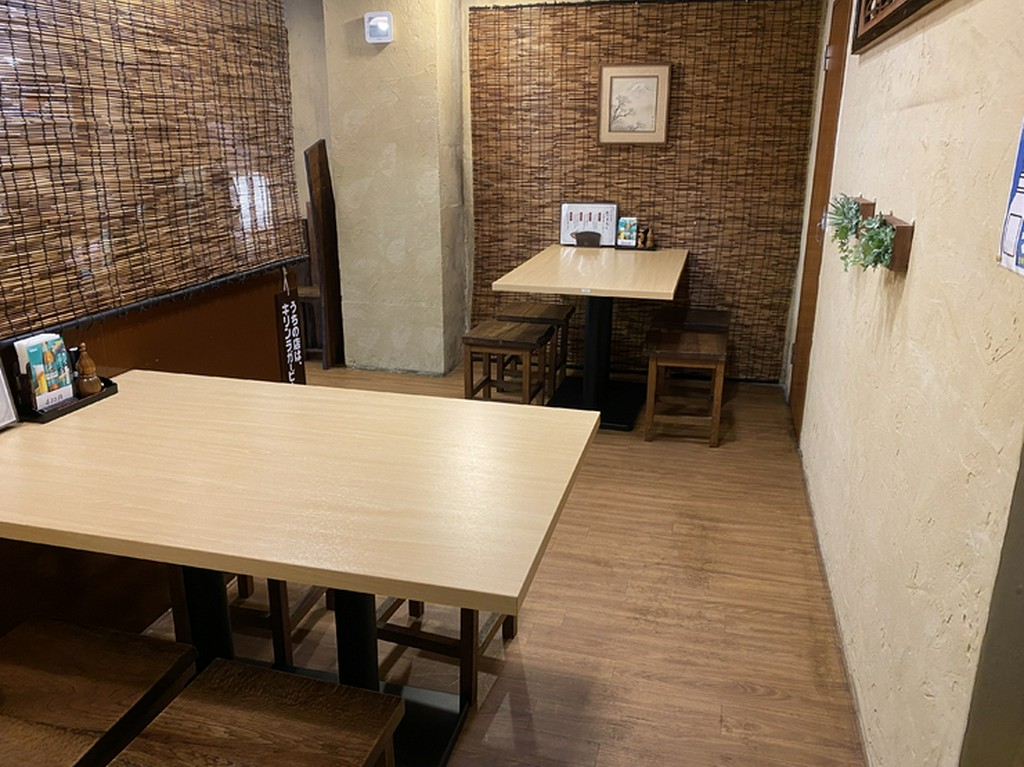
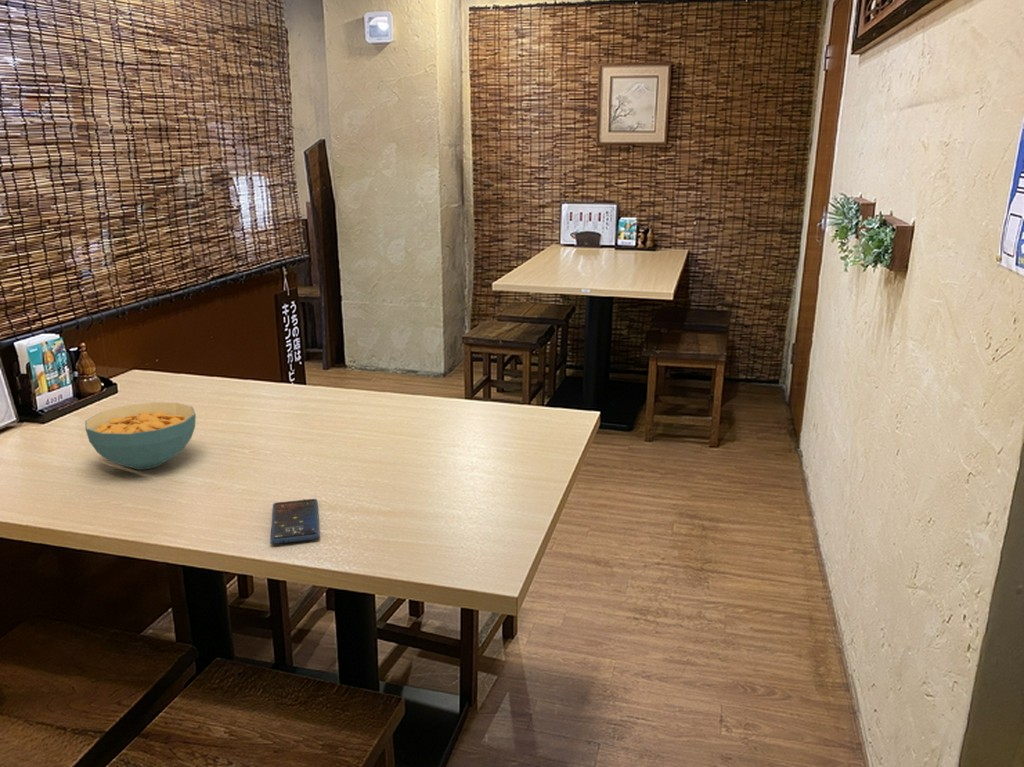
+ cereal bowl (144, 440)
+ smartphone (295, 520)
